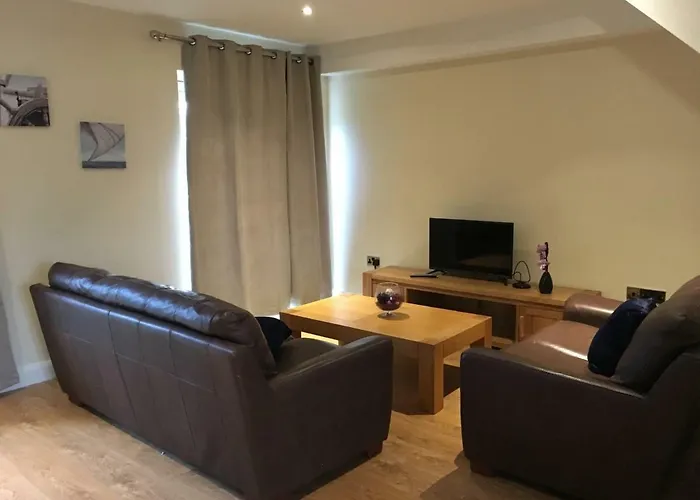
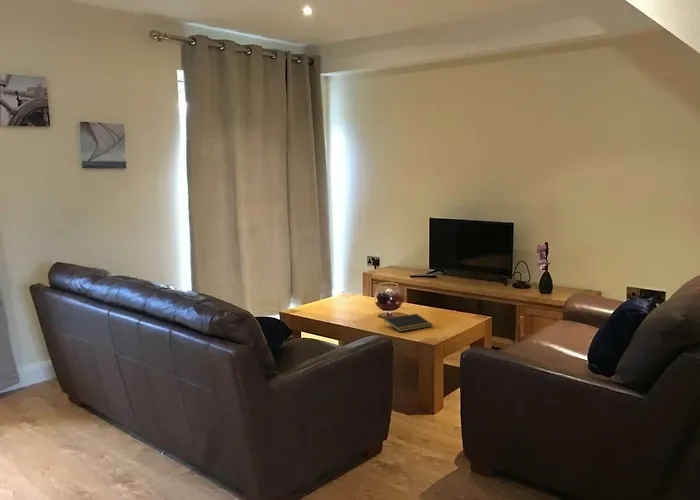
+ notepad (408, 322)
